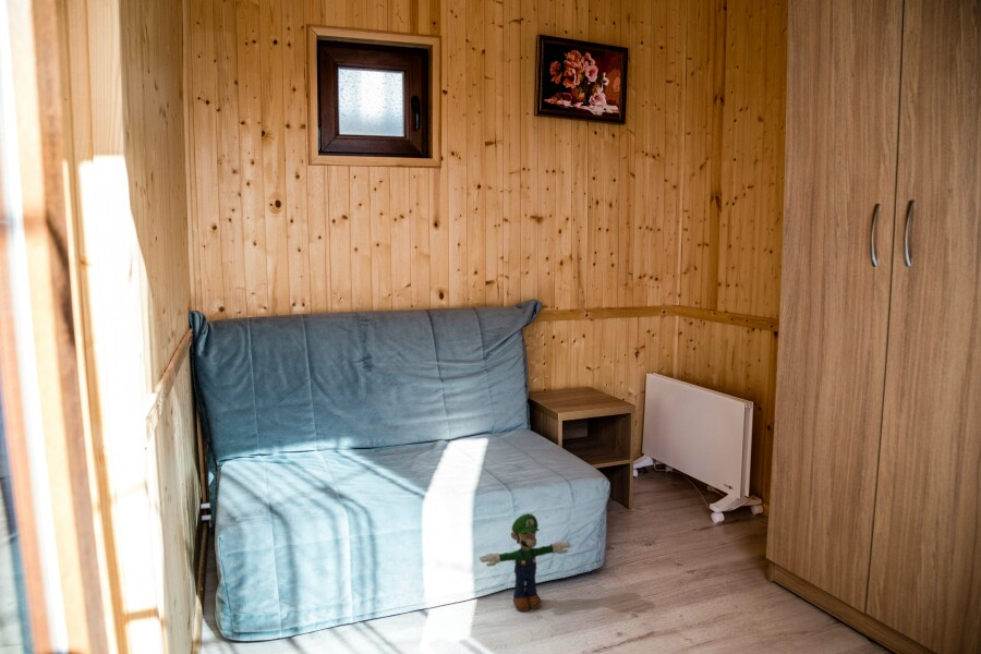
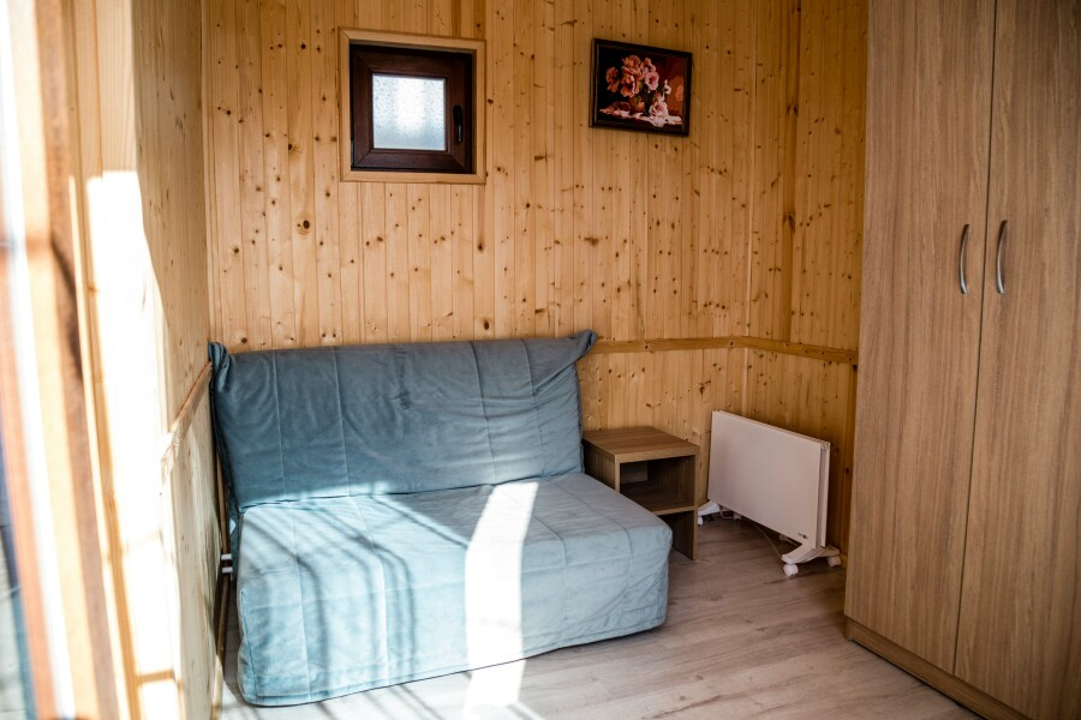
- plush toy (525, 558)
